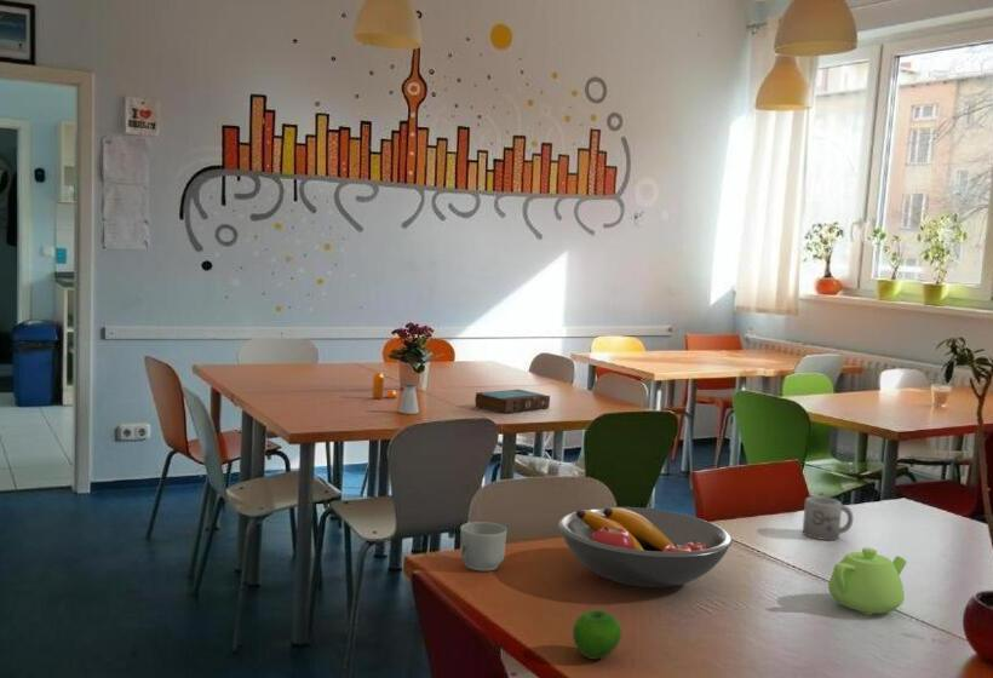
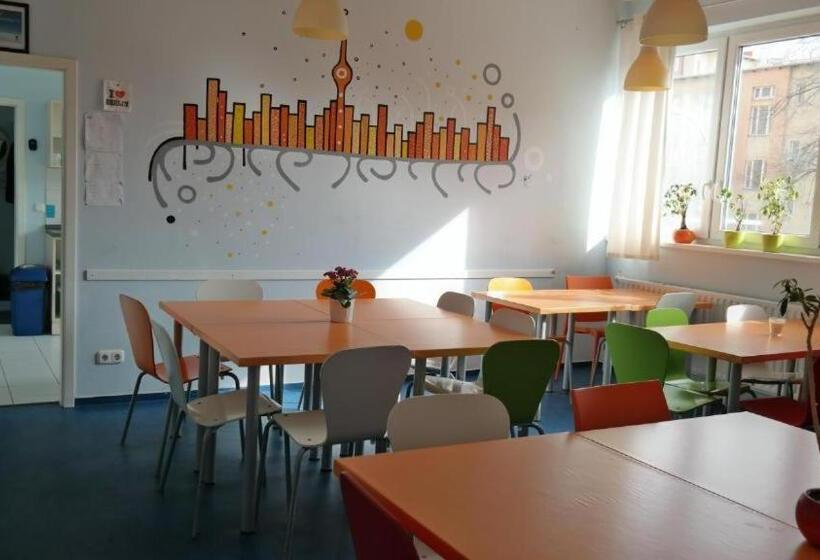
- teapot (869, 576)
- mug (828, 517)
- mug (480, 545)
- book (511, 401)
- fruit bowl (643, 545)
- saltshaker (409, 397)
- apple (596, 634)
- pepper shaker (383, 384)
